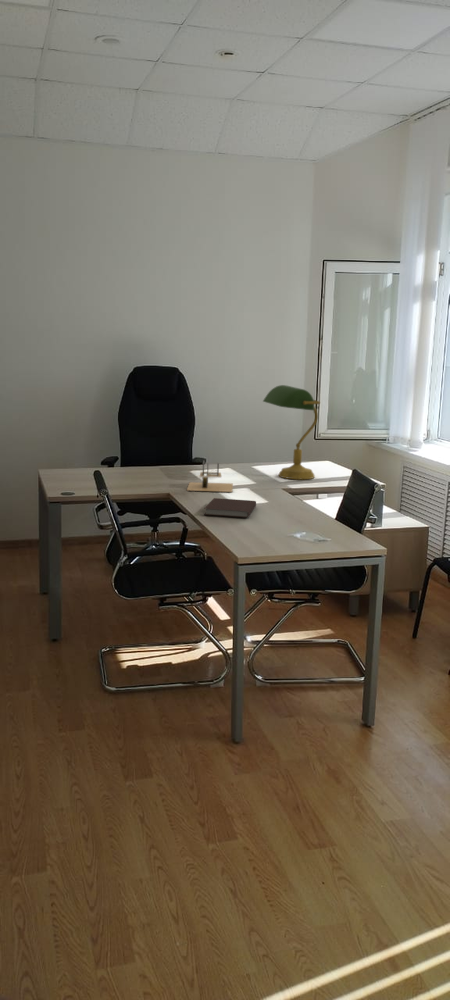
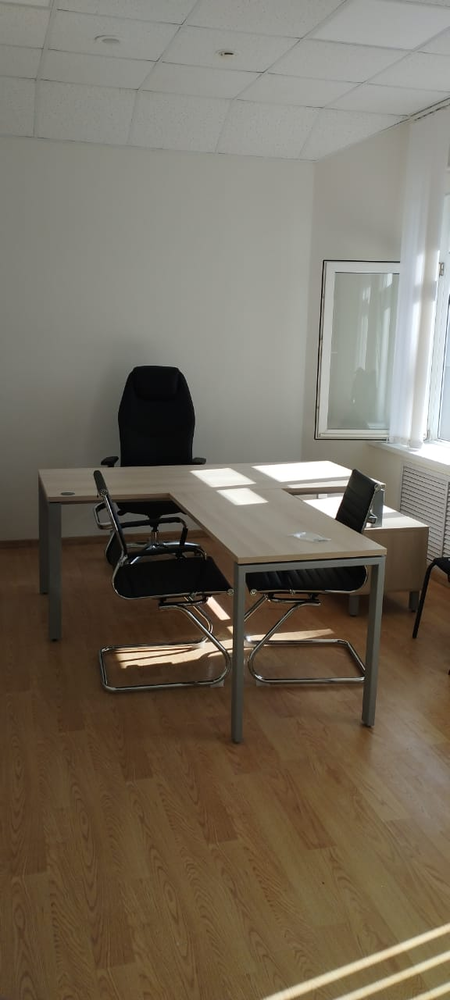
- desk organizer (210, 474)
- notebook (230, 507)
- desk lamp (302, 436)
